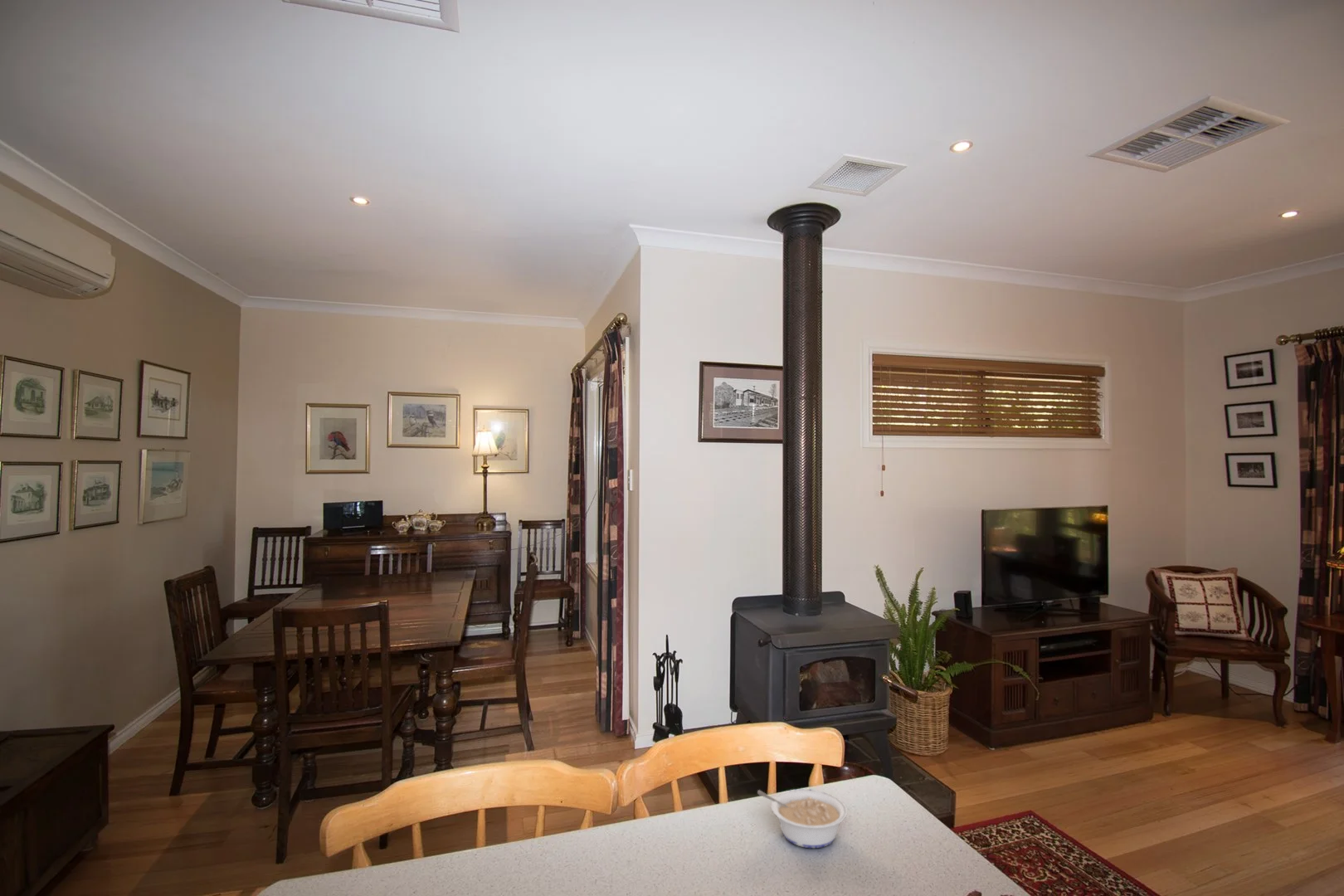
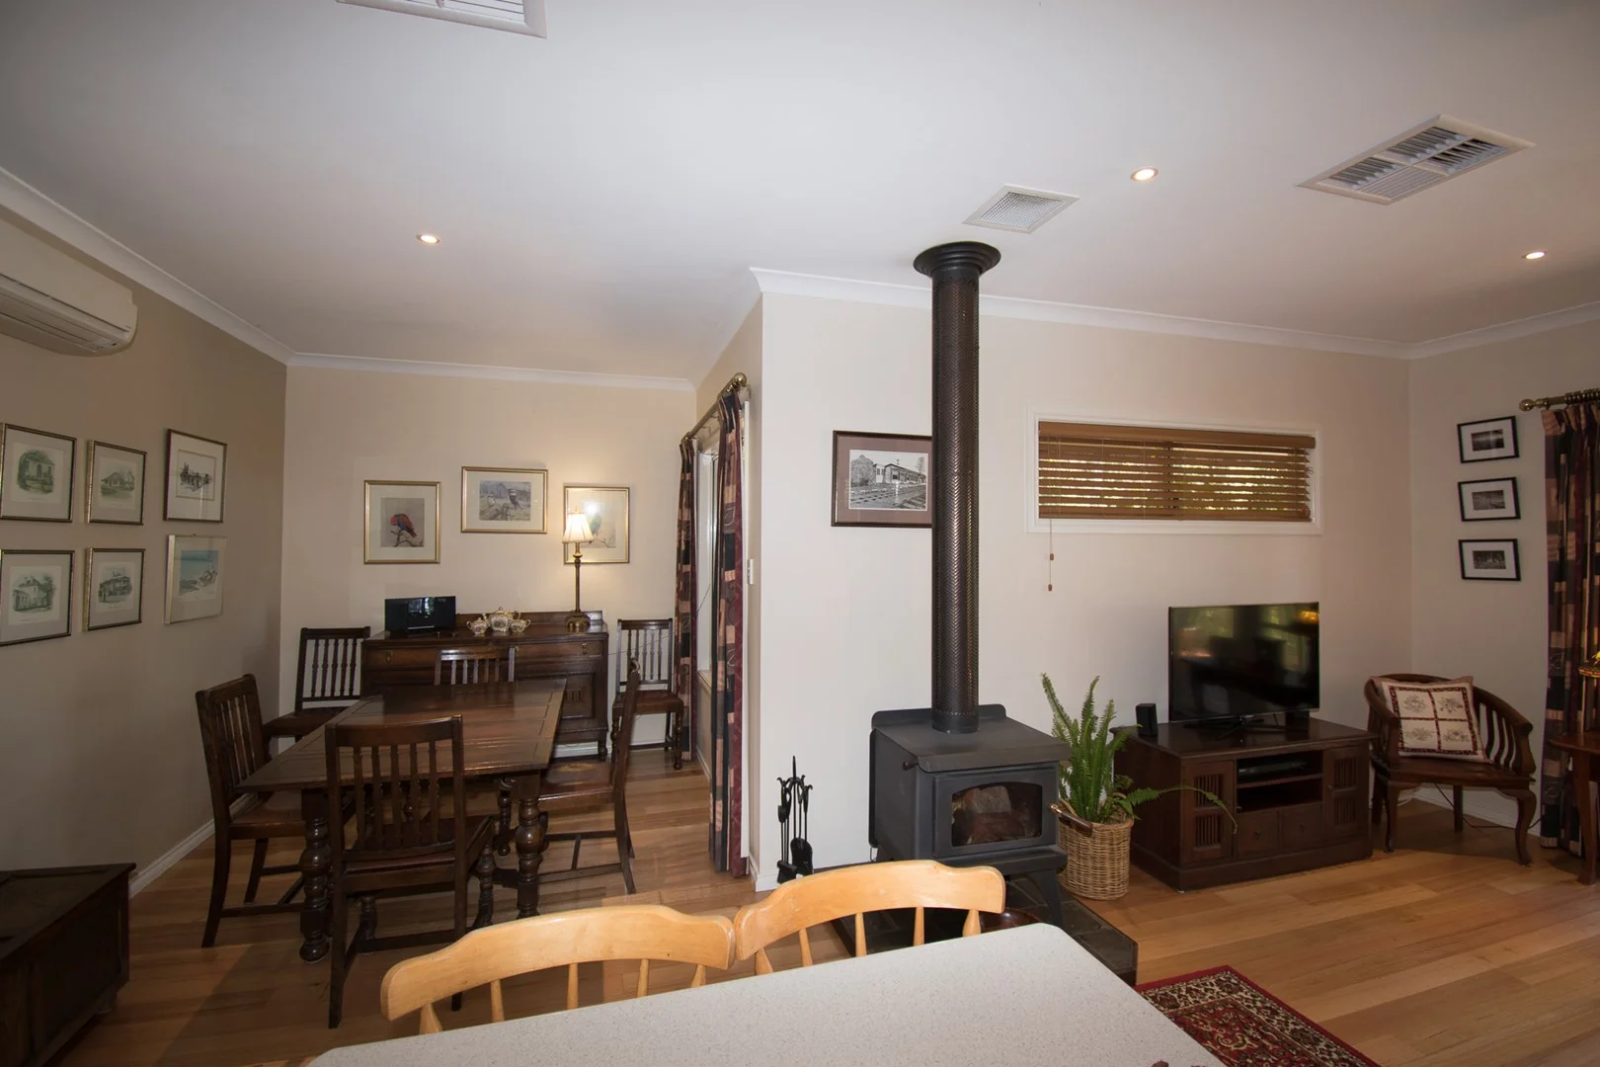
- legume (806, 818)
